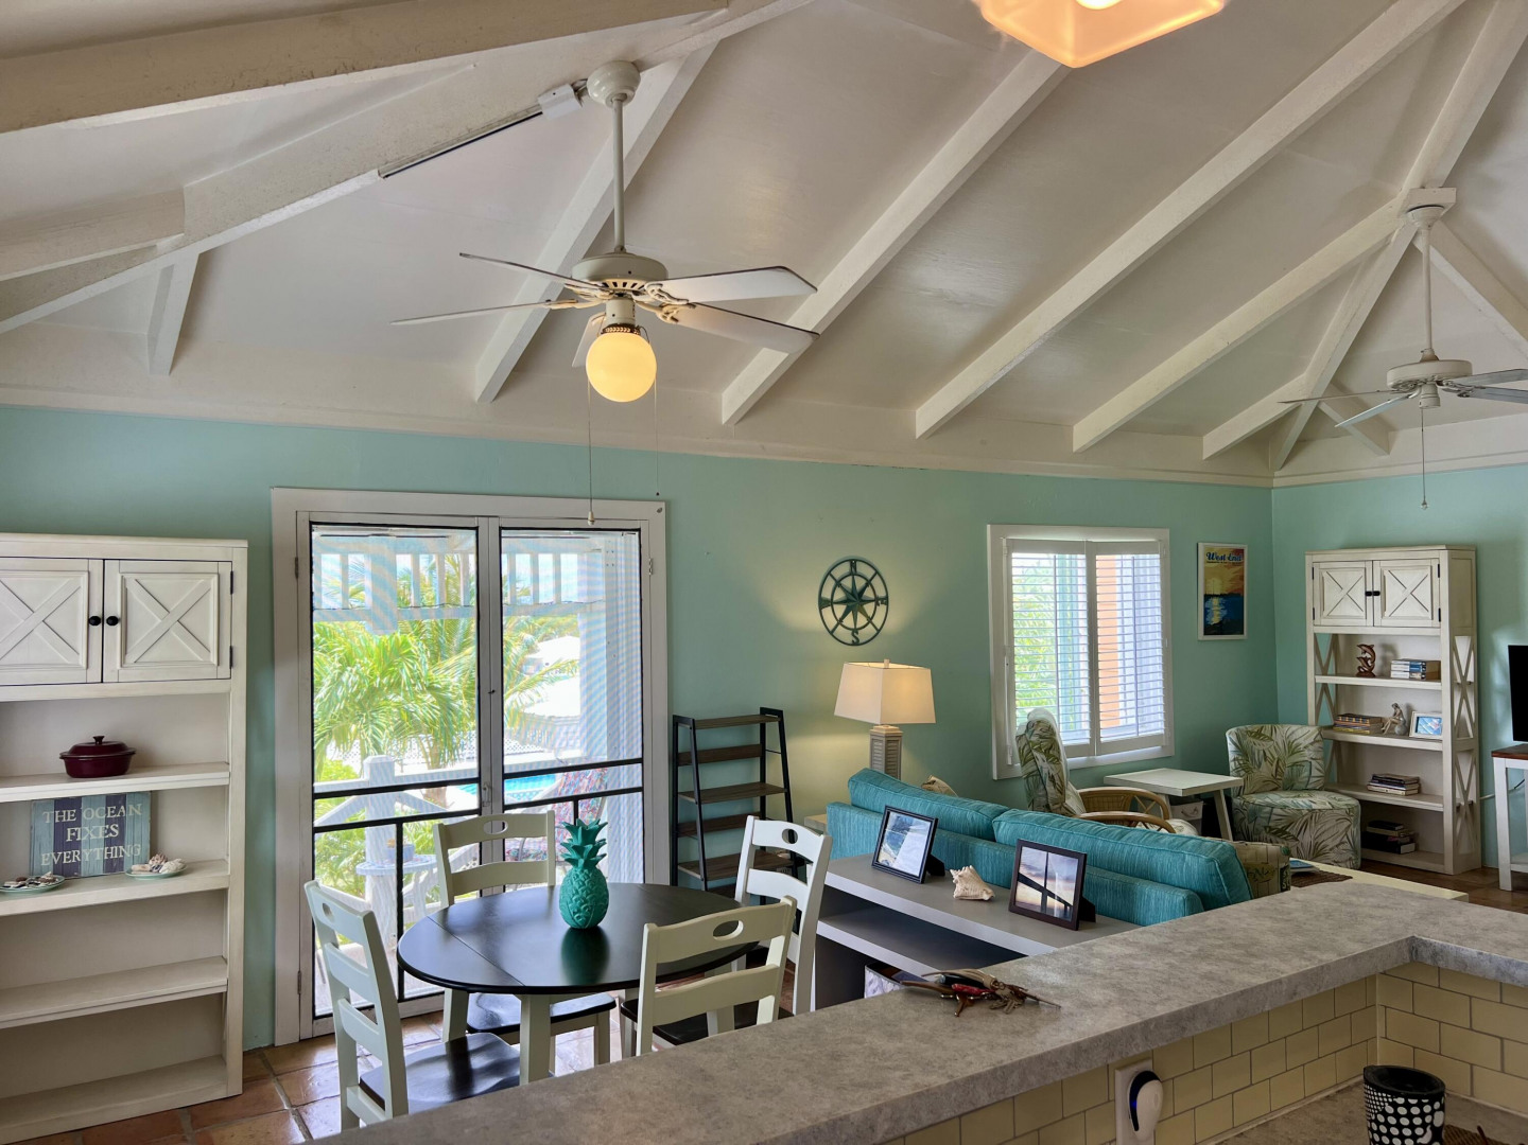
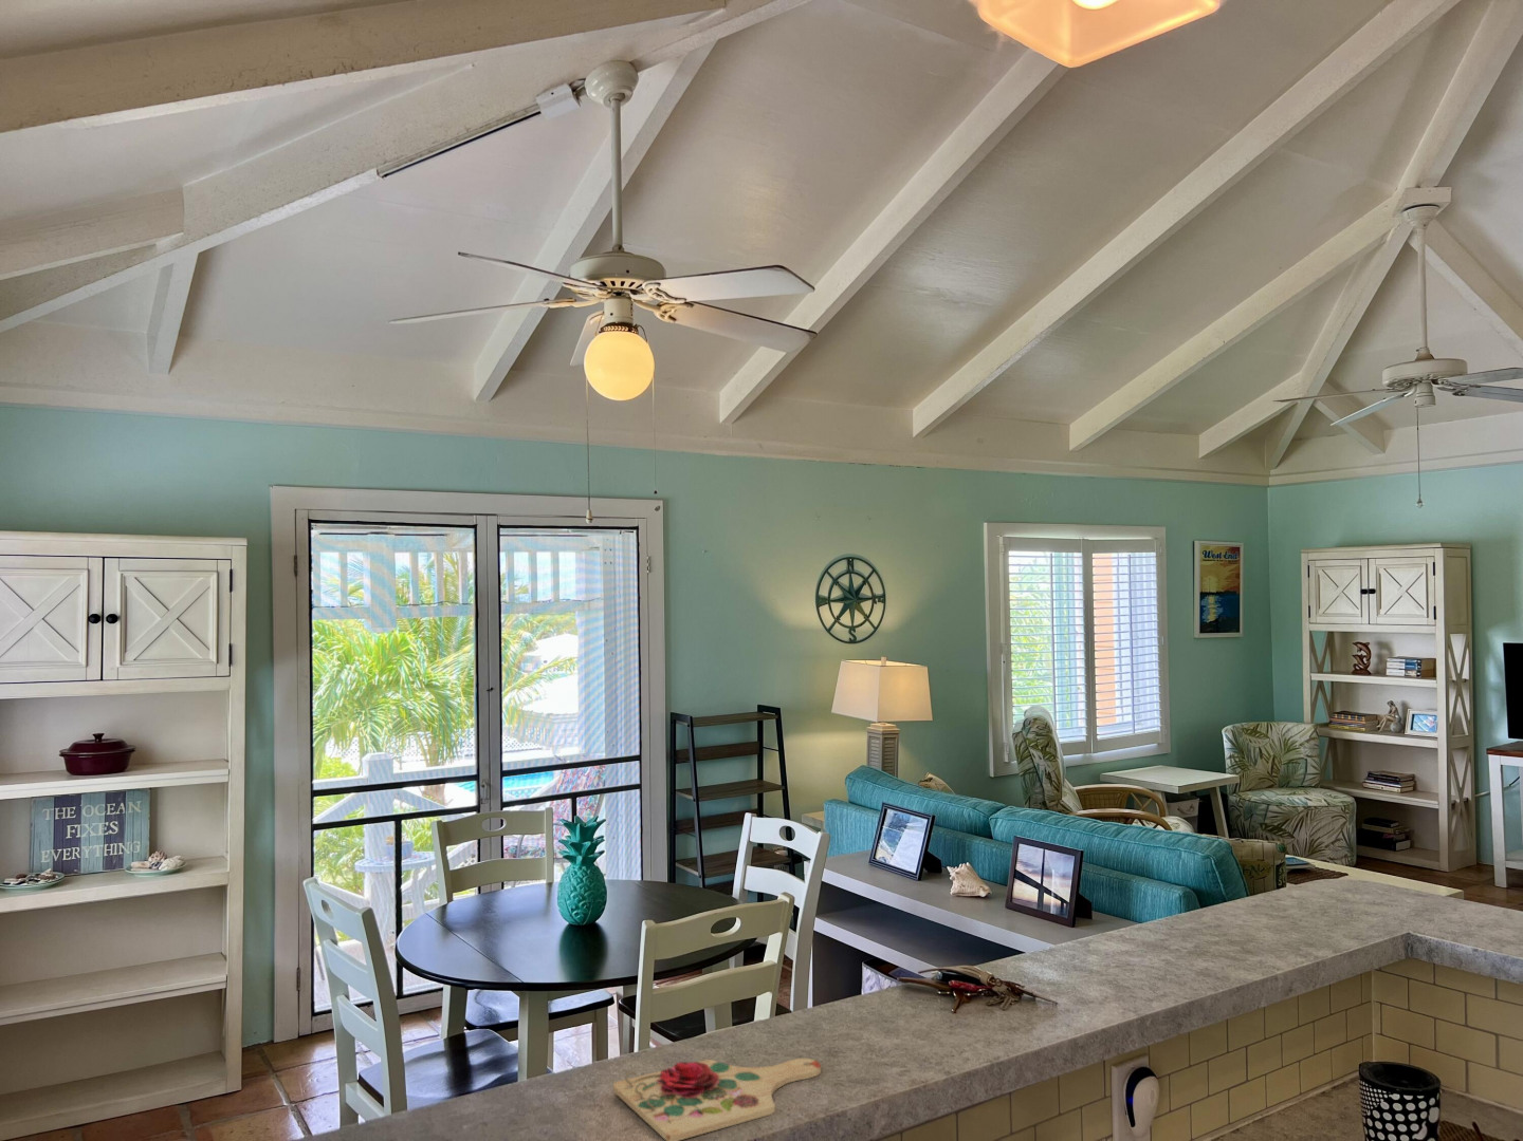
+ cutting board (732, 1077)
